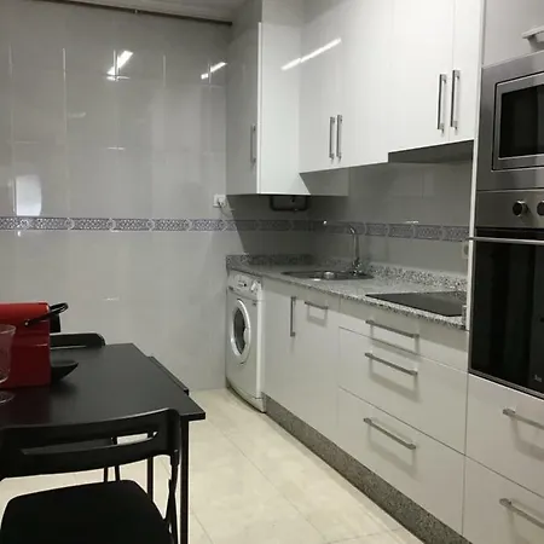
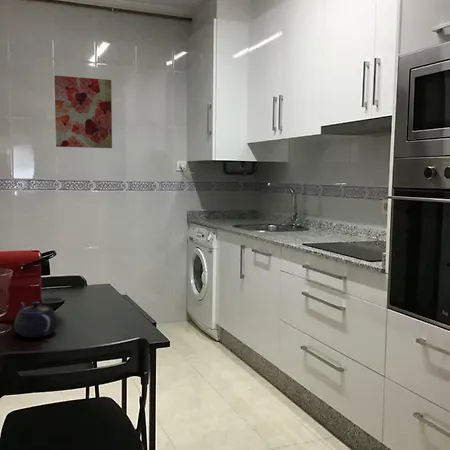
+ teapot (35, 317)
+ wall art (83, 112)
